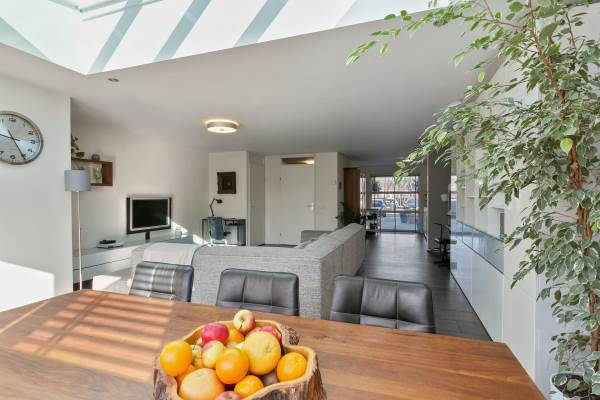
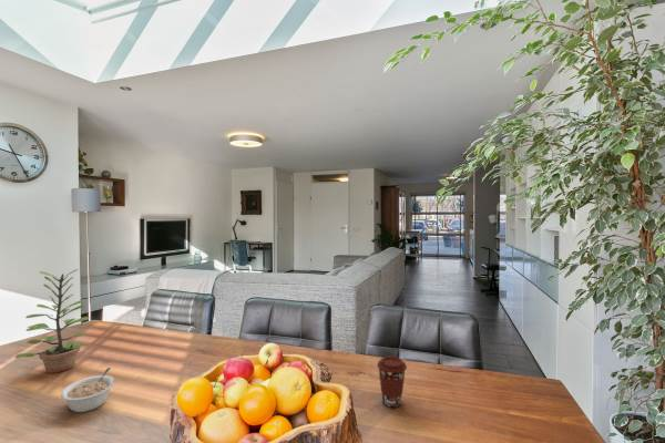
+ legume (89, 392)
+ coffee cup (391, 381)
+ plant (53, 319)
